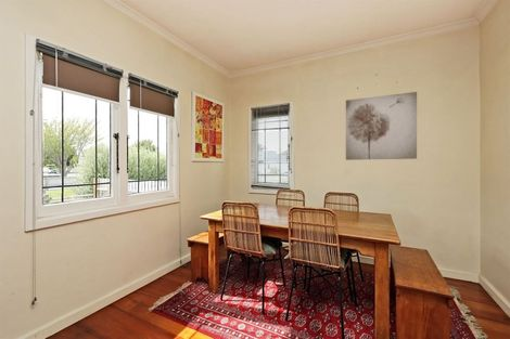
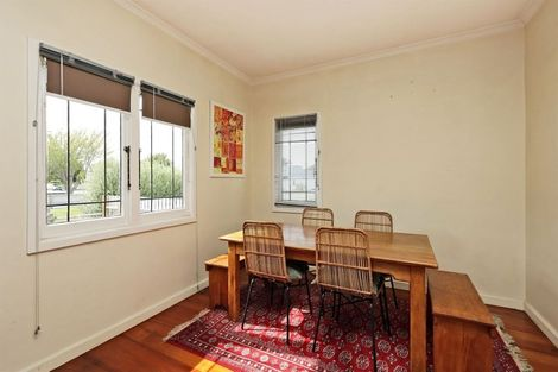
- wall art (379, 128)
